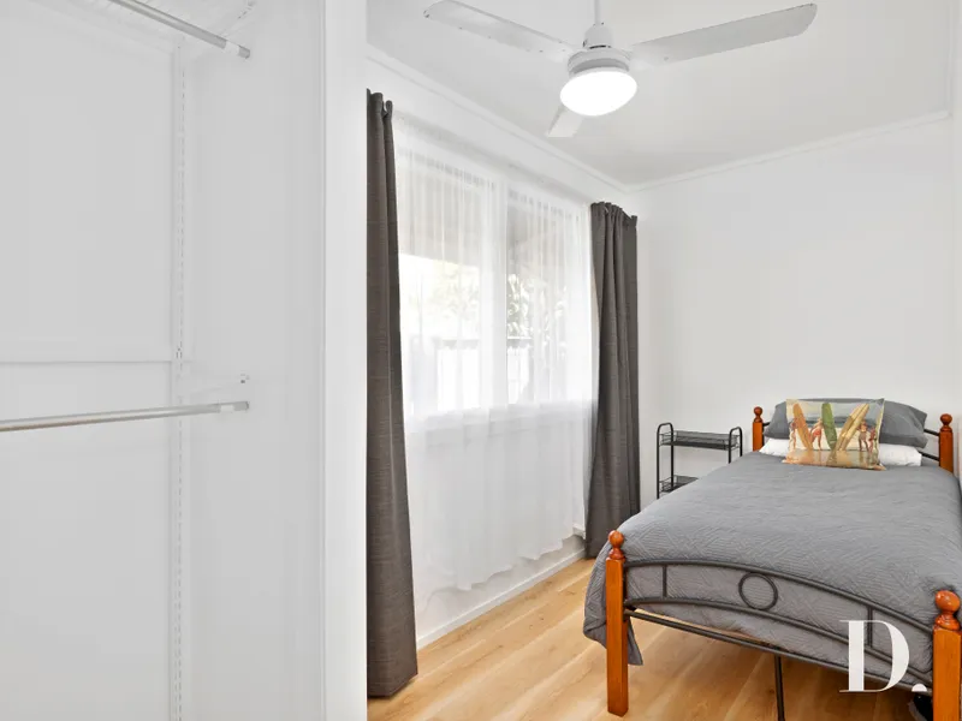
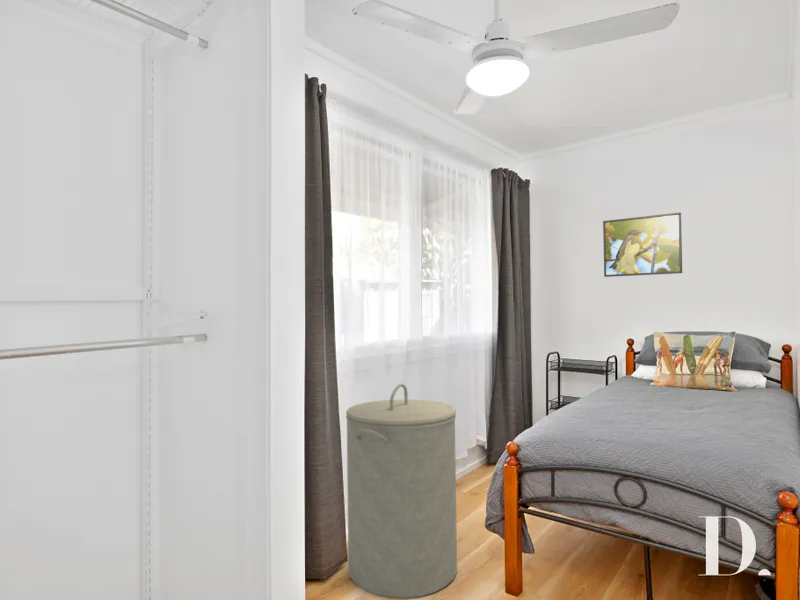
+ laundry hamper (401, 475)
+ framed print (641, 246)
